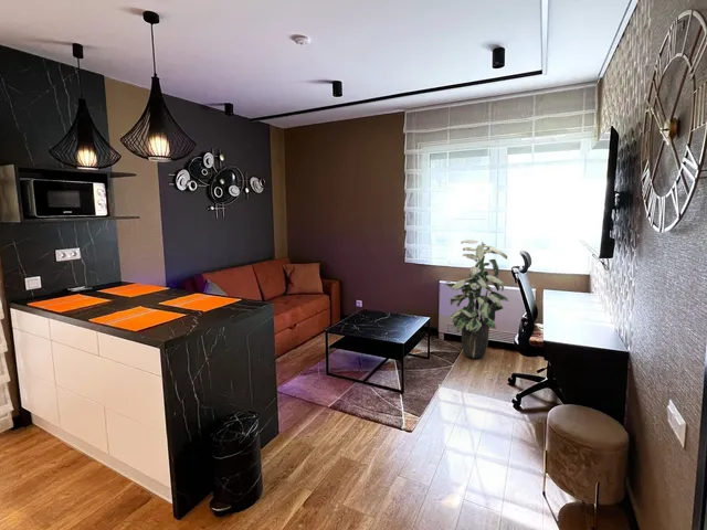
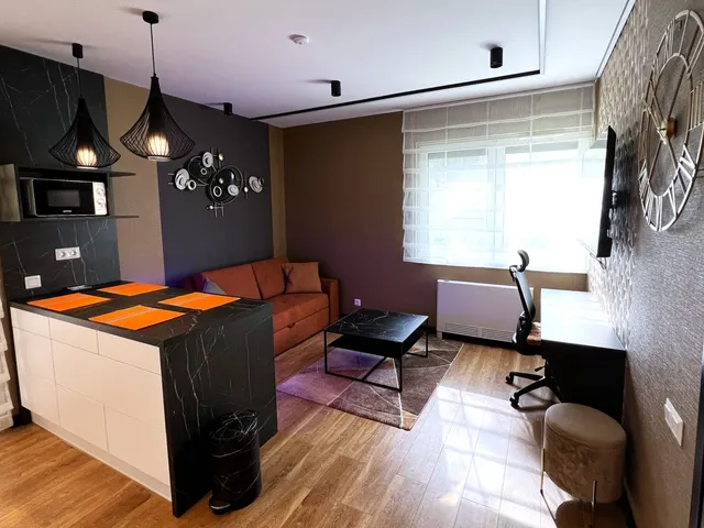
- indoor plant (475, 298)
